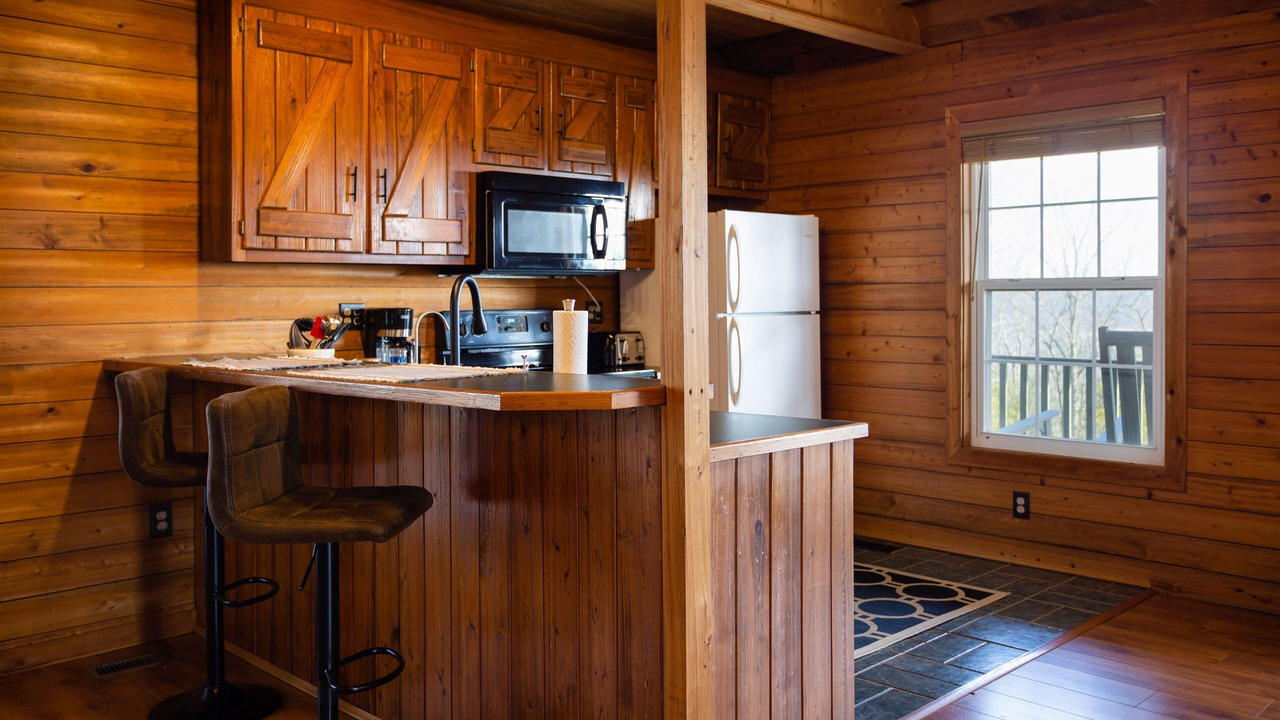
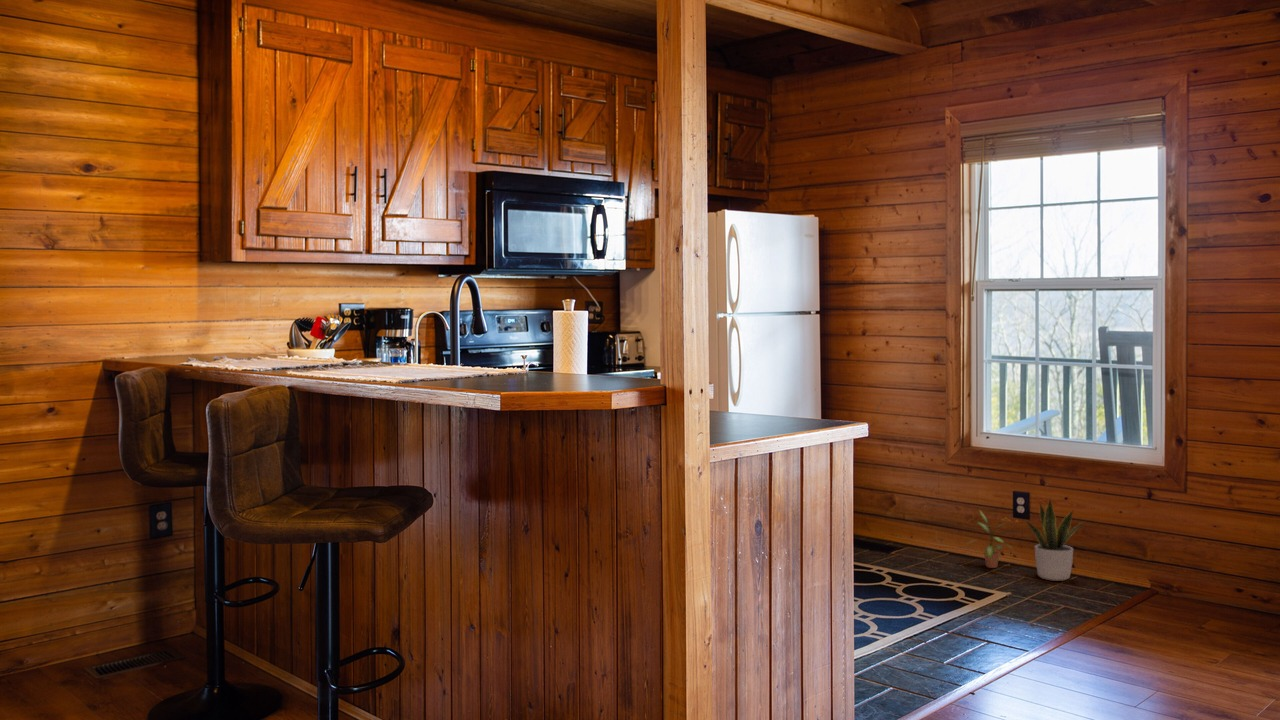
+ potted plant (991, 537)
+ potted plant (1055, 536)
